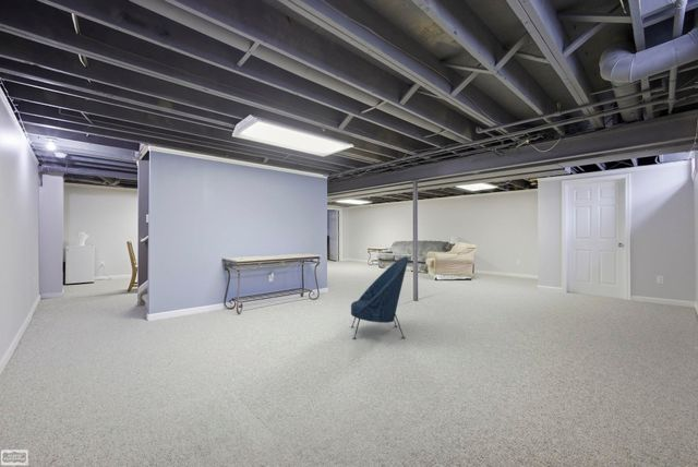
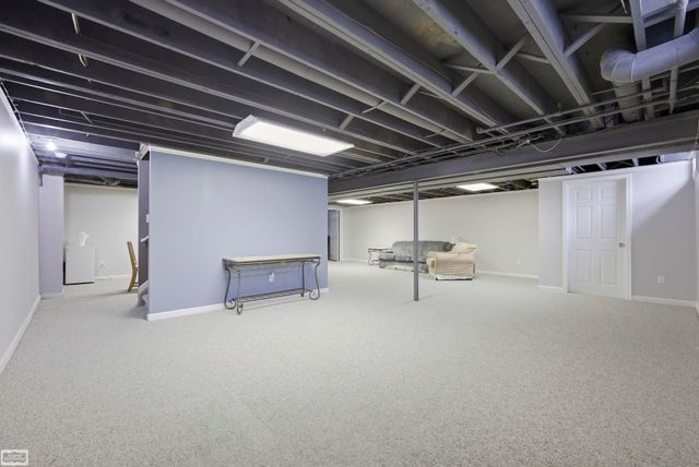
- lounge chair (378, 294)
